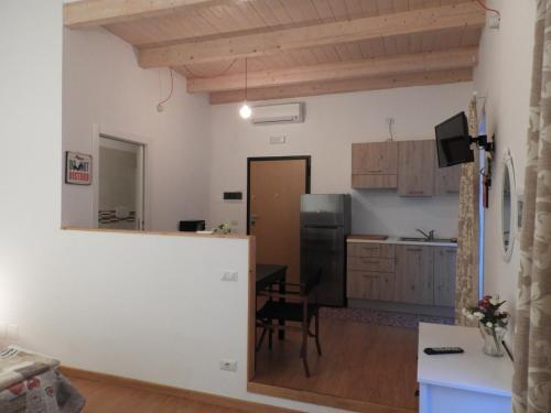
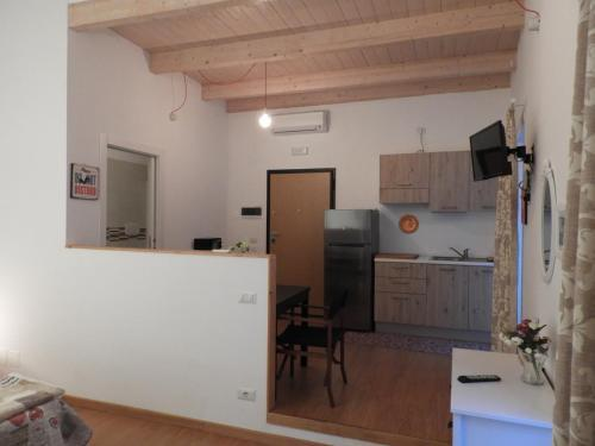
+ decorative plate (408, 224)
